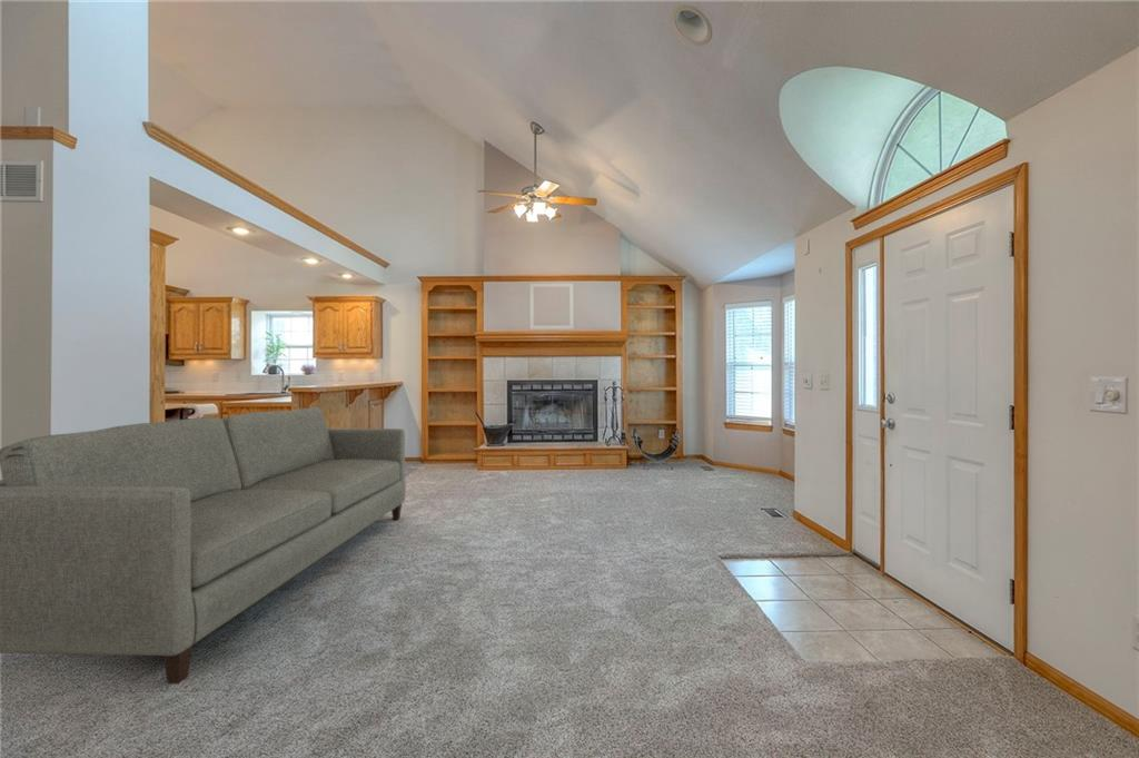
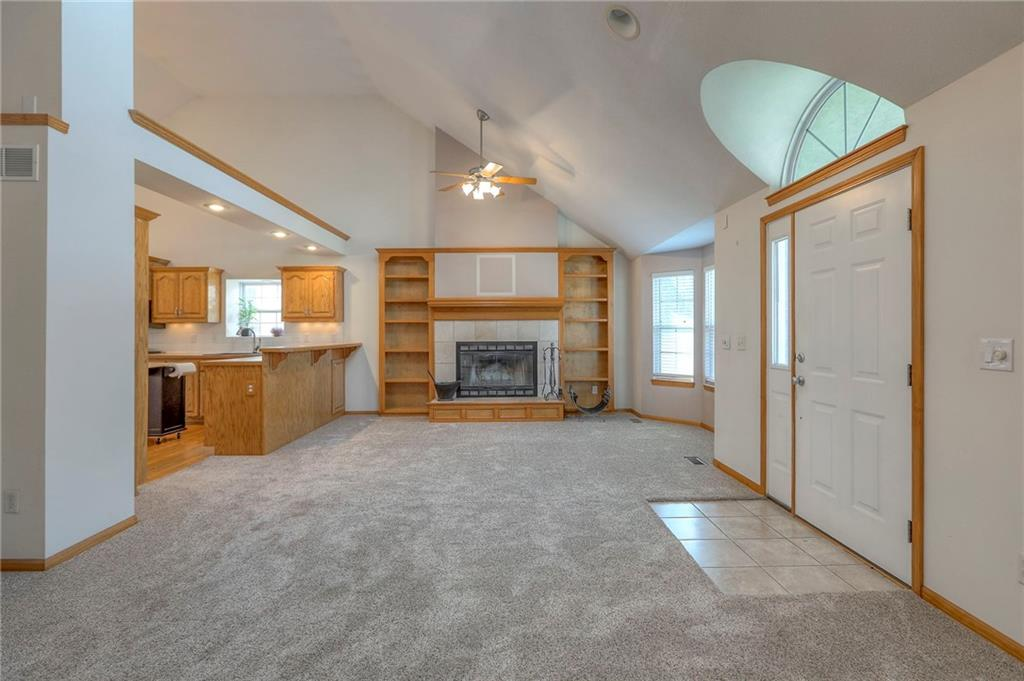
- sofa (263, 492)
